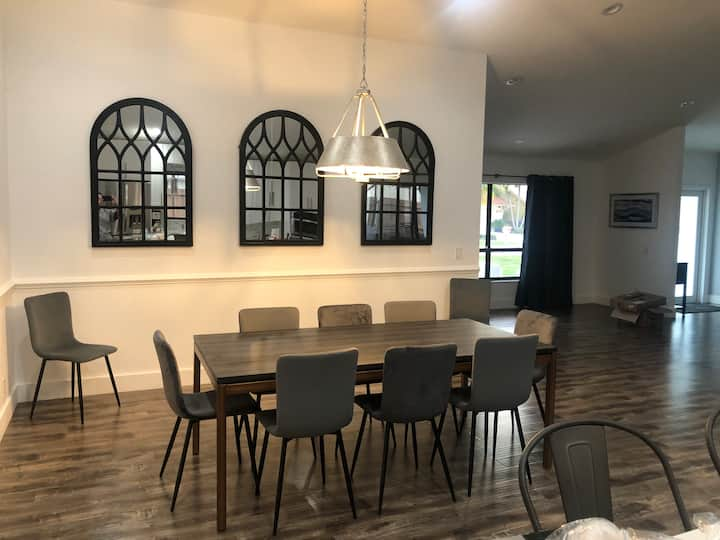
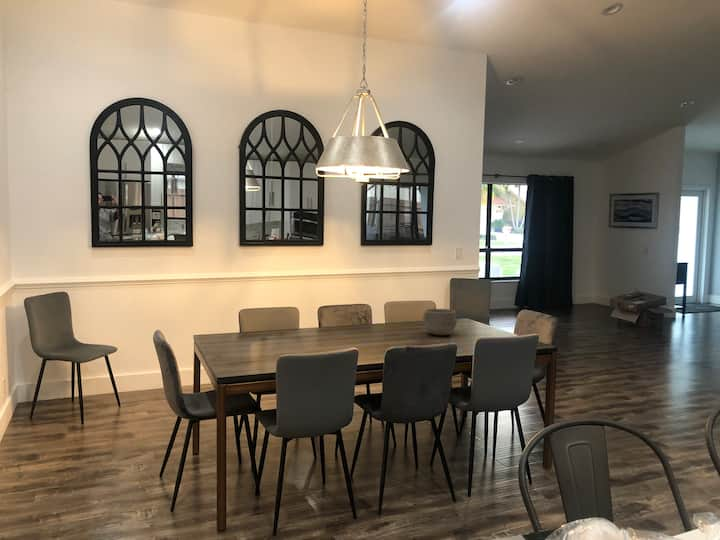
+ bowl (439, 322)
